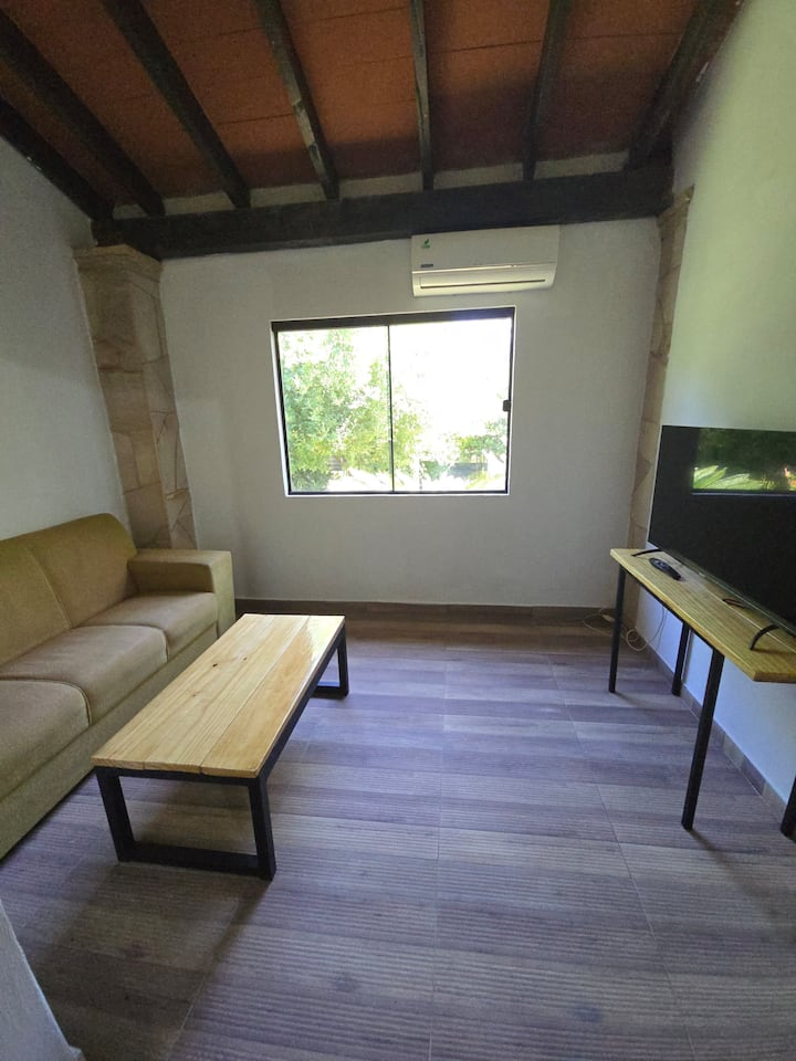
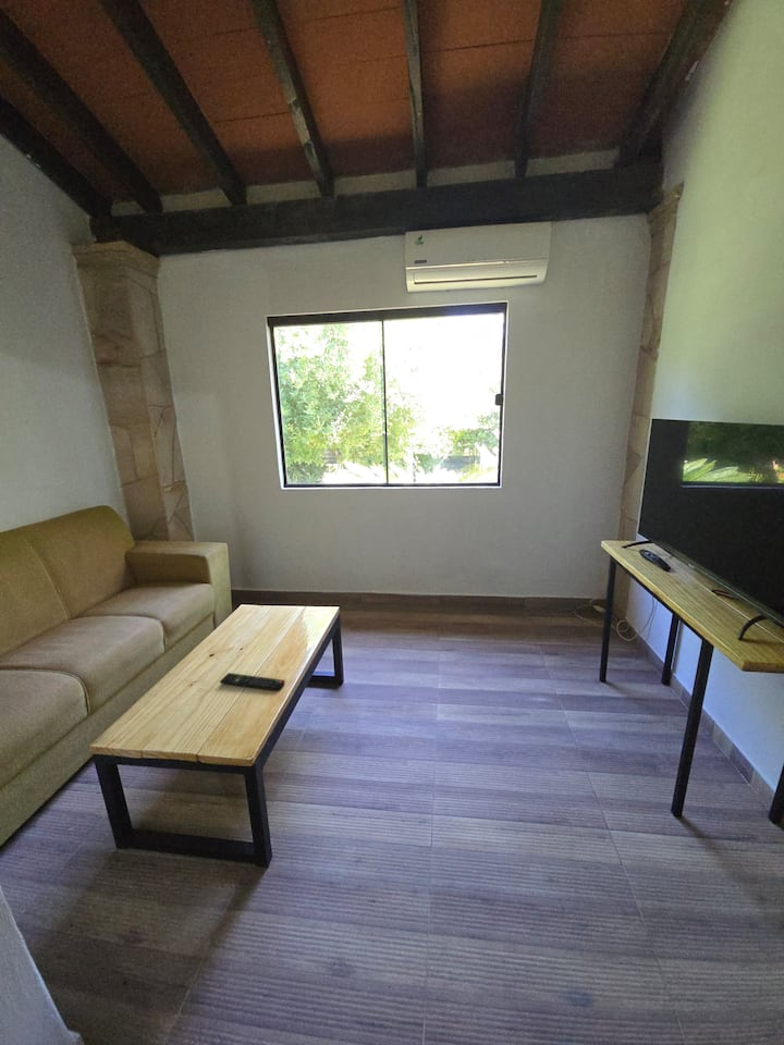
+ remote control (253, 681)
